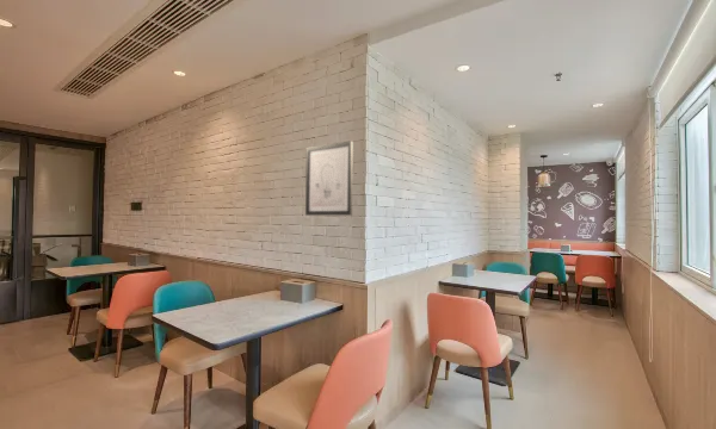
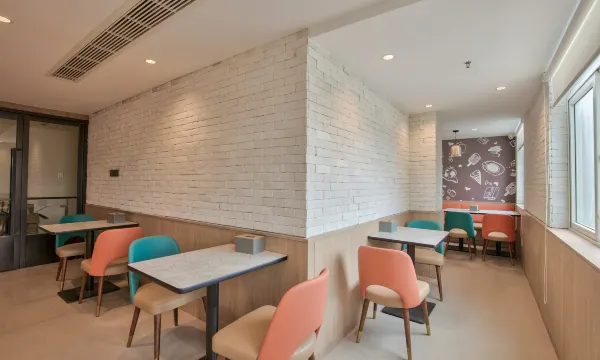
- wall art (327, 180)
